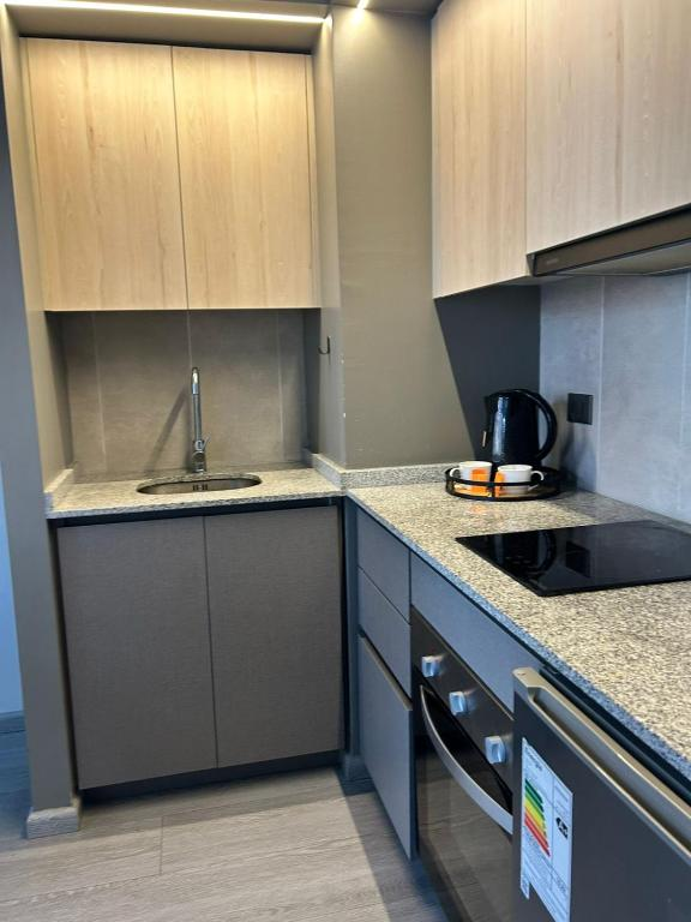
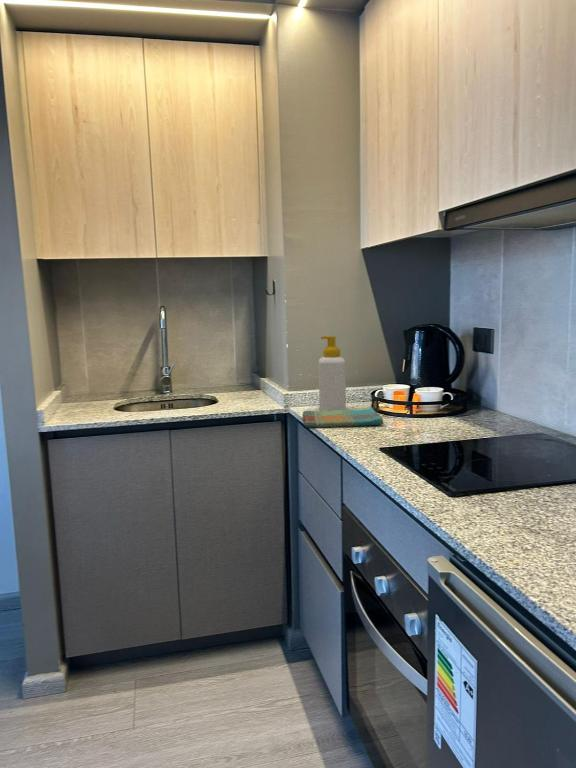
+ soap bottle (331, 373)
+ dish towel (341, 417)
